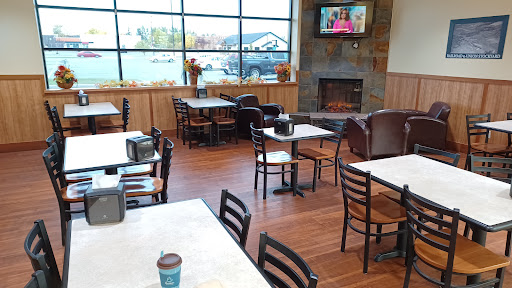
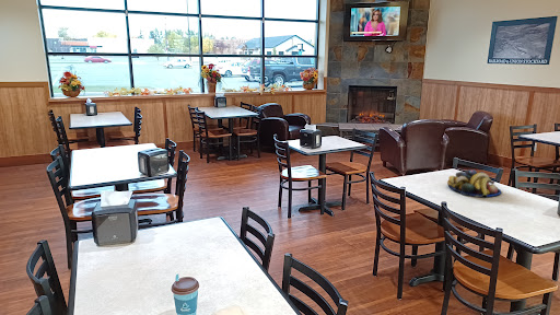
+ fruit bowl (475, 180)
